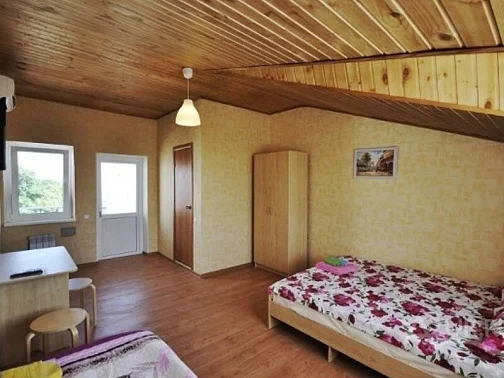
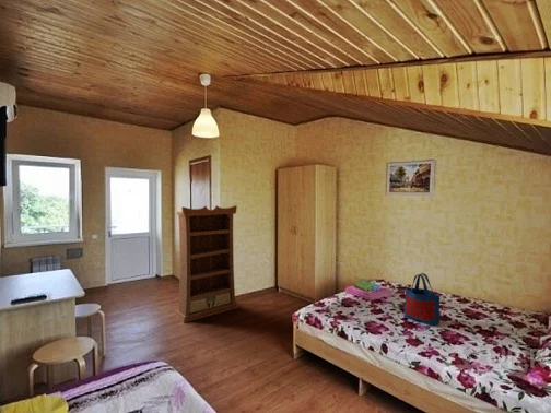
+ bookcase (207, 258)
+ tote bag (421, 296)
